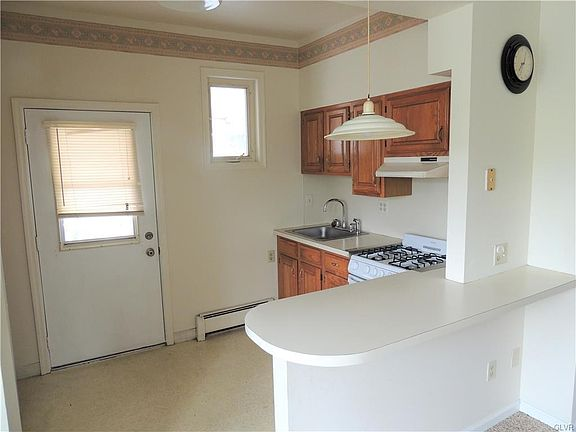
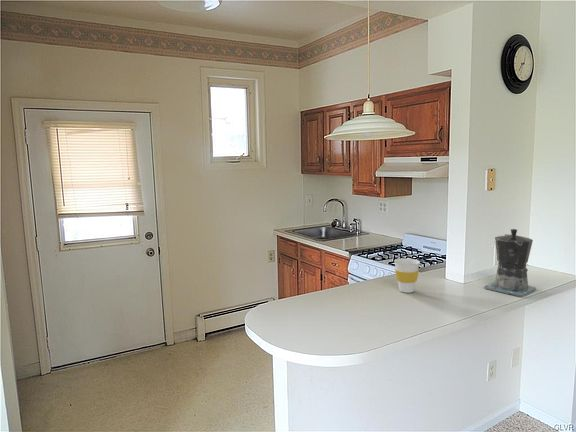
+ cup (406, 276)
+ coffee maker (512, 259)
